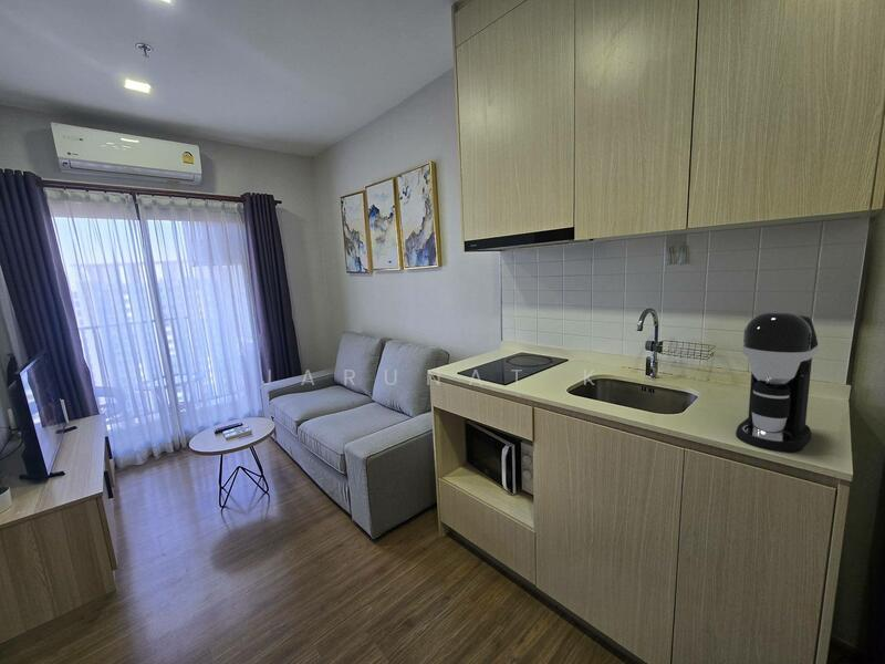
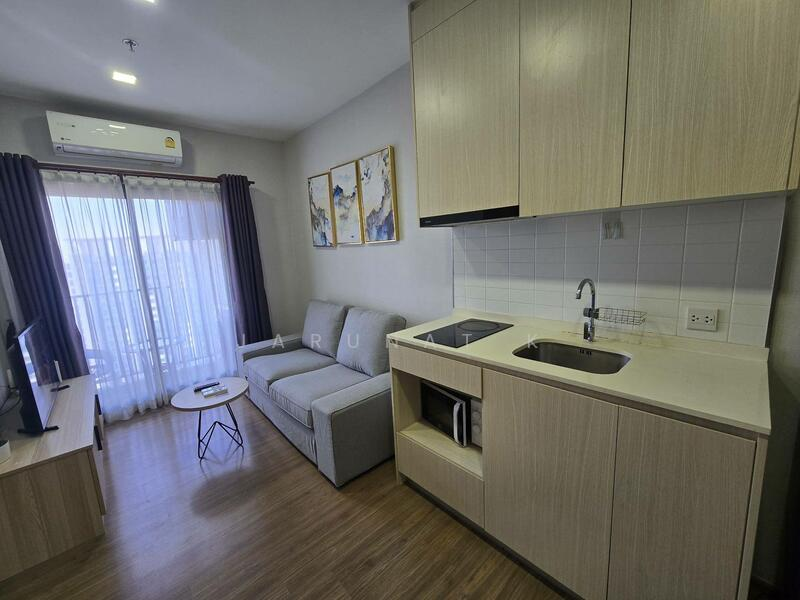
- coffee maker (778, 374)
